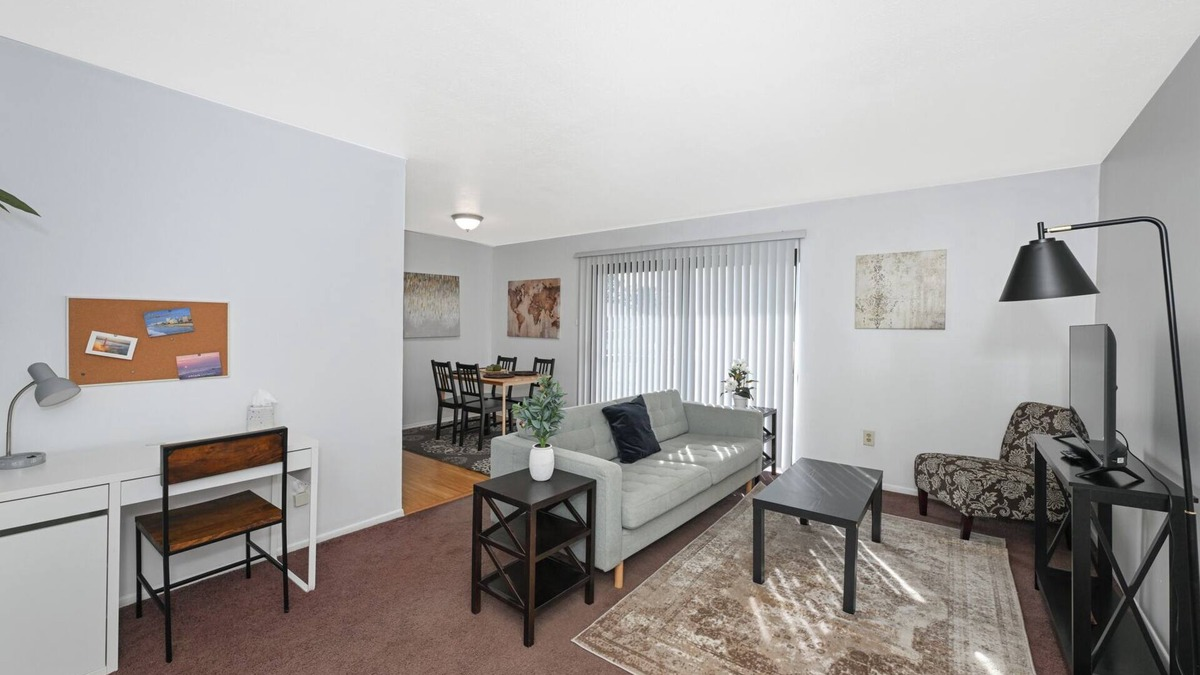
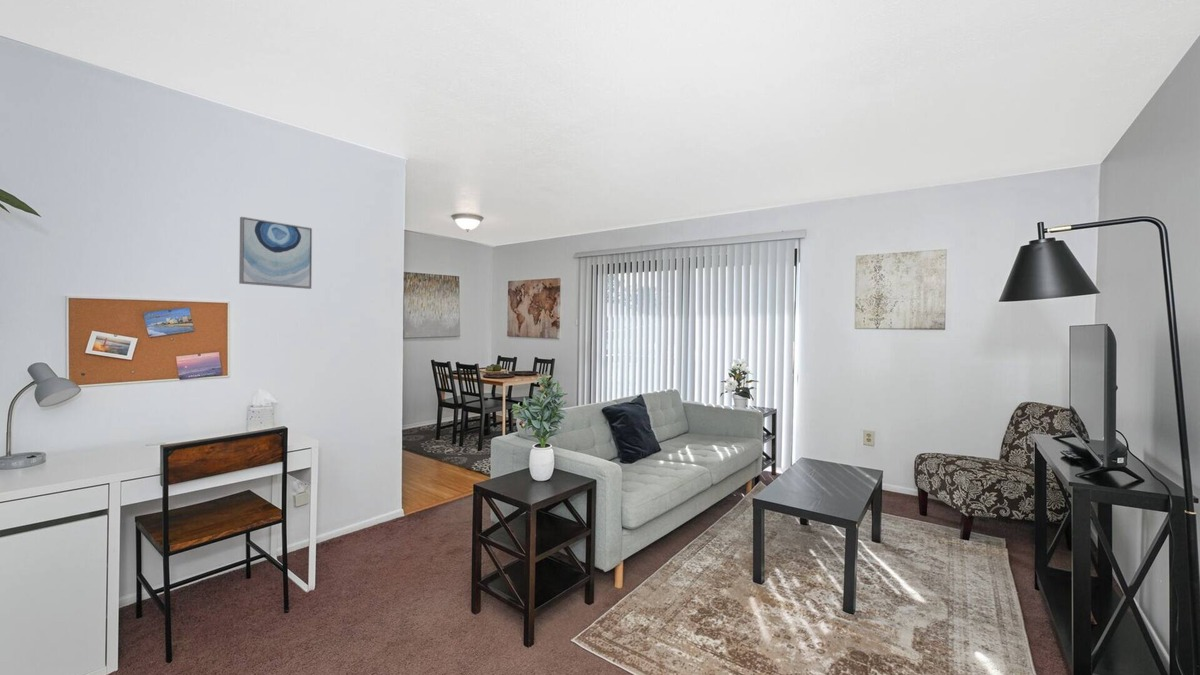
+ wall art (277, 254)
